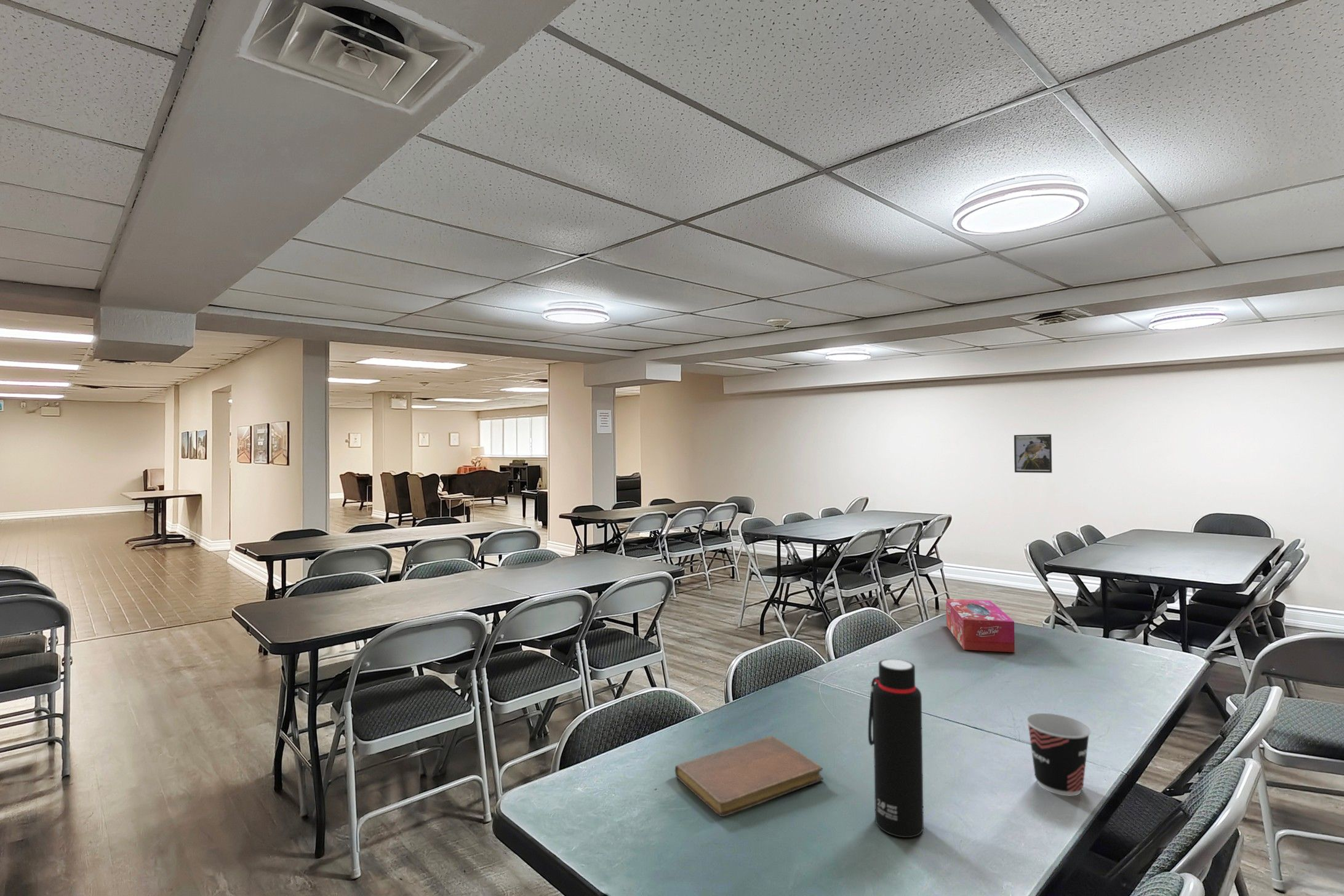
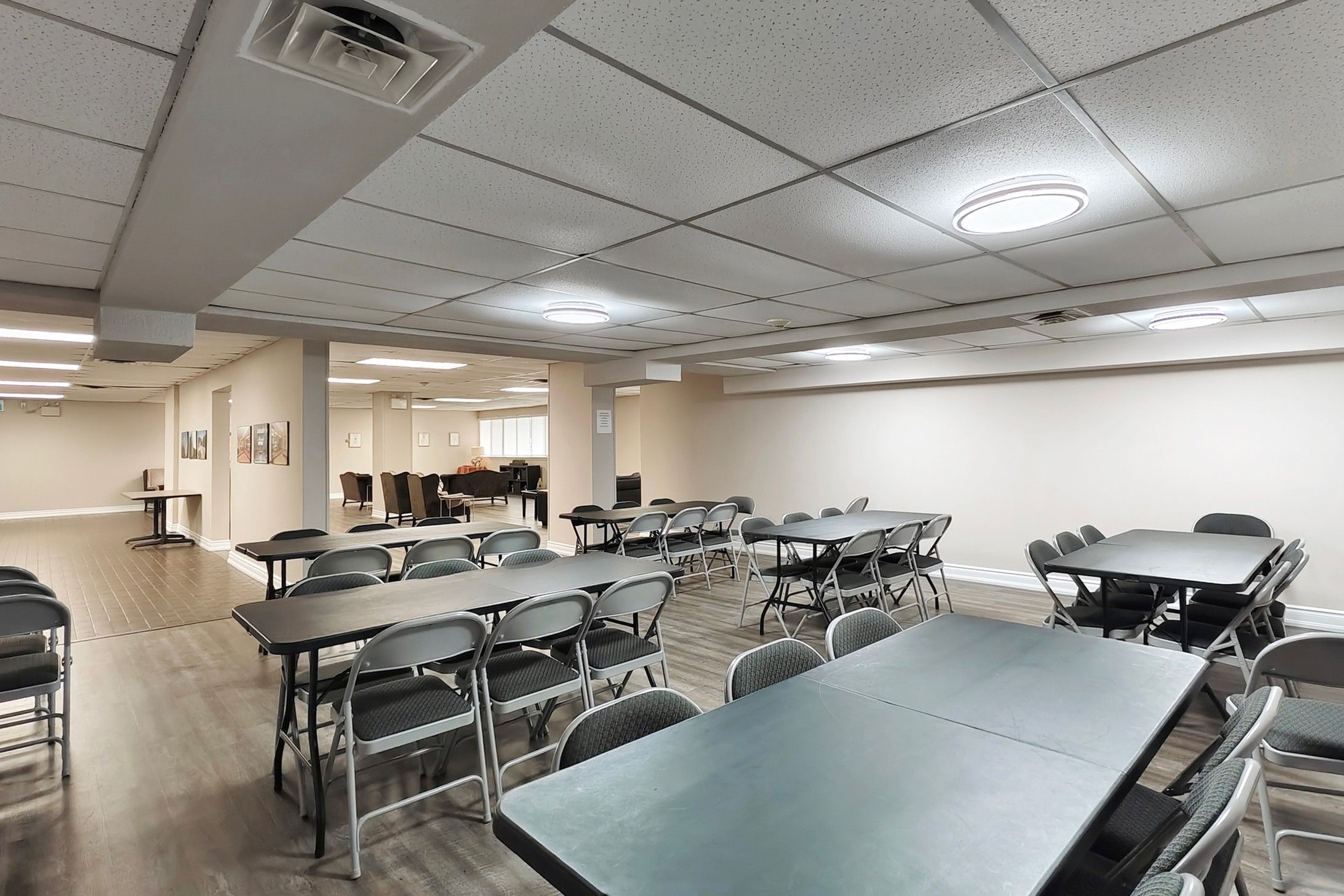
- cup (1058, 755)
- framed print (1033, 454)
- notebook (748, 771)
- tissue box (978, 623)
- water bottle (894, 742)
